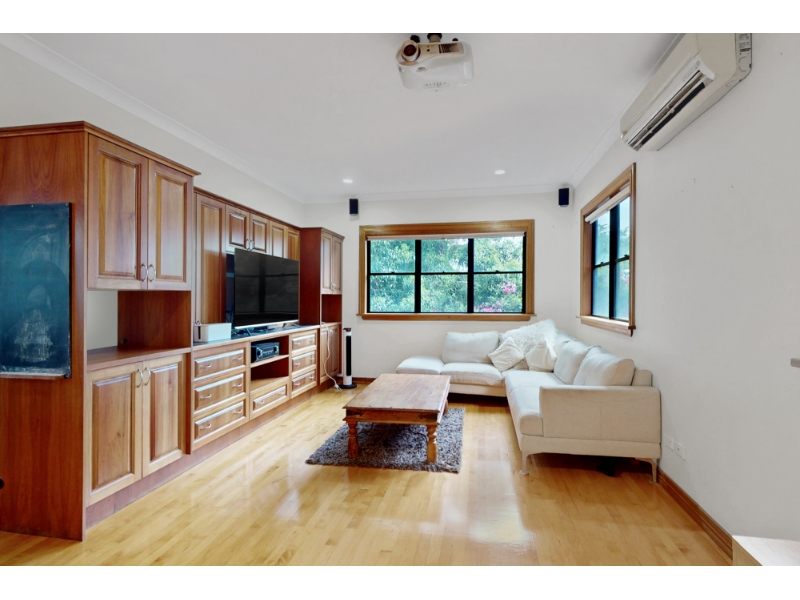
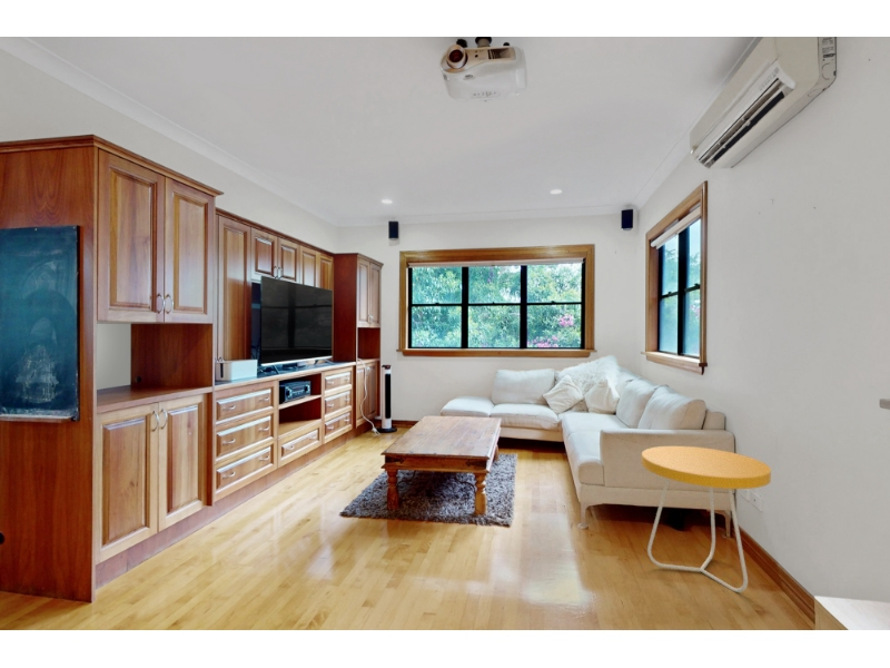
+ side table (711, 515)
